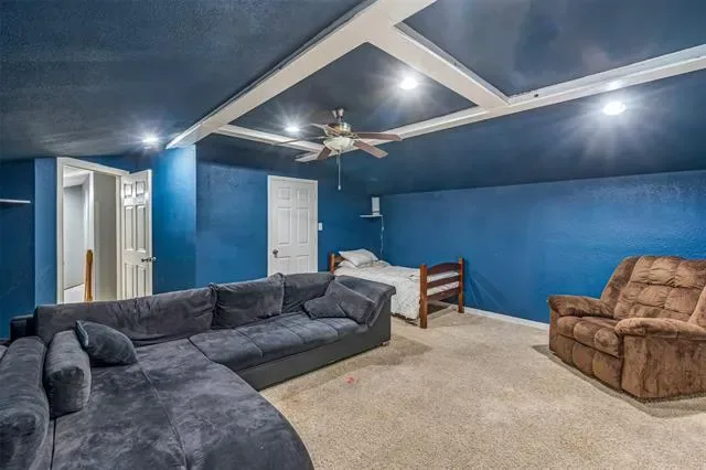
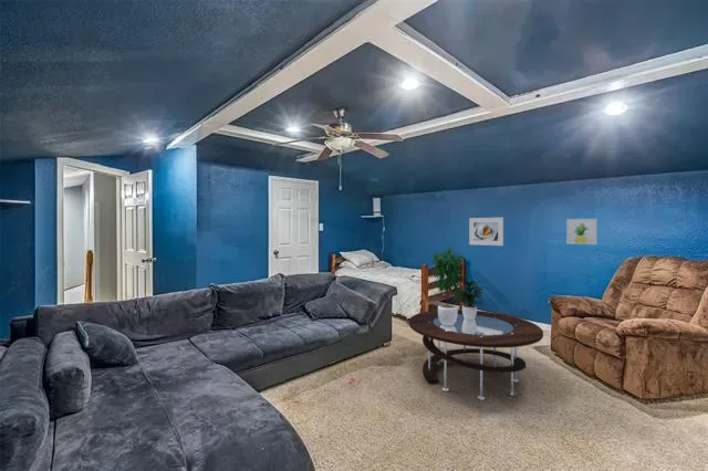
+ wall art (581, 231)
+ coffee table (471, 350)
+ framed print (486, 231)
+ potted plant (459, 283)
